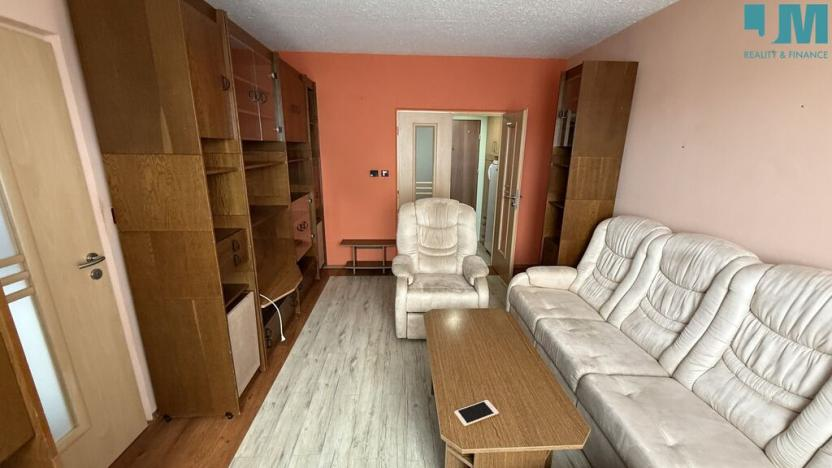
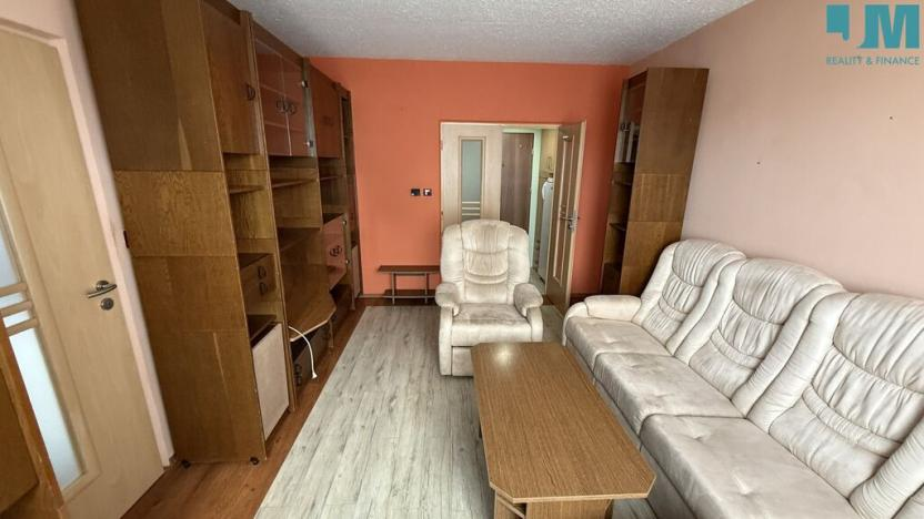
- cell phone (476, 412)
